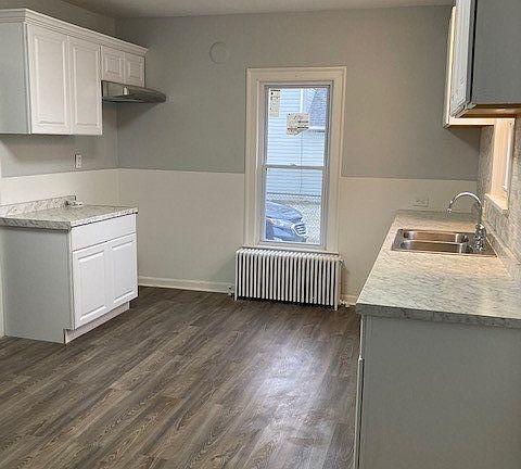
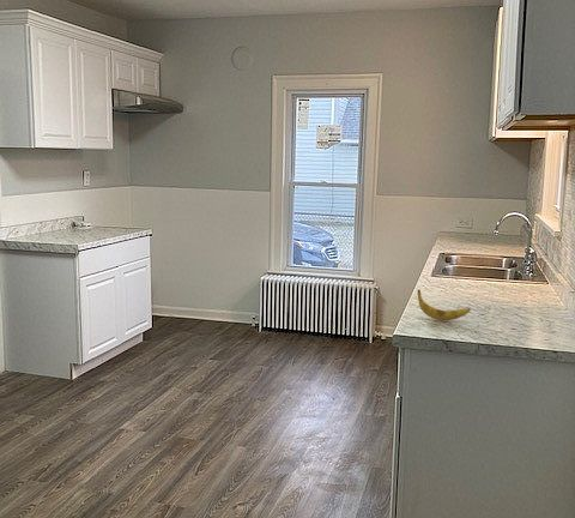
+ banana (440, 309)
